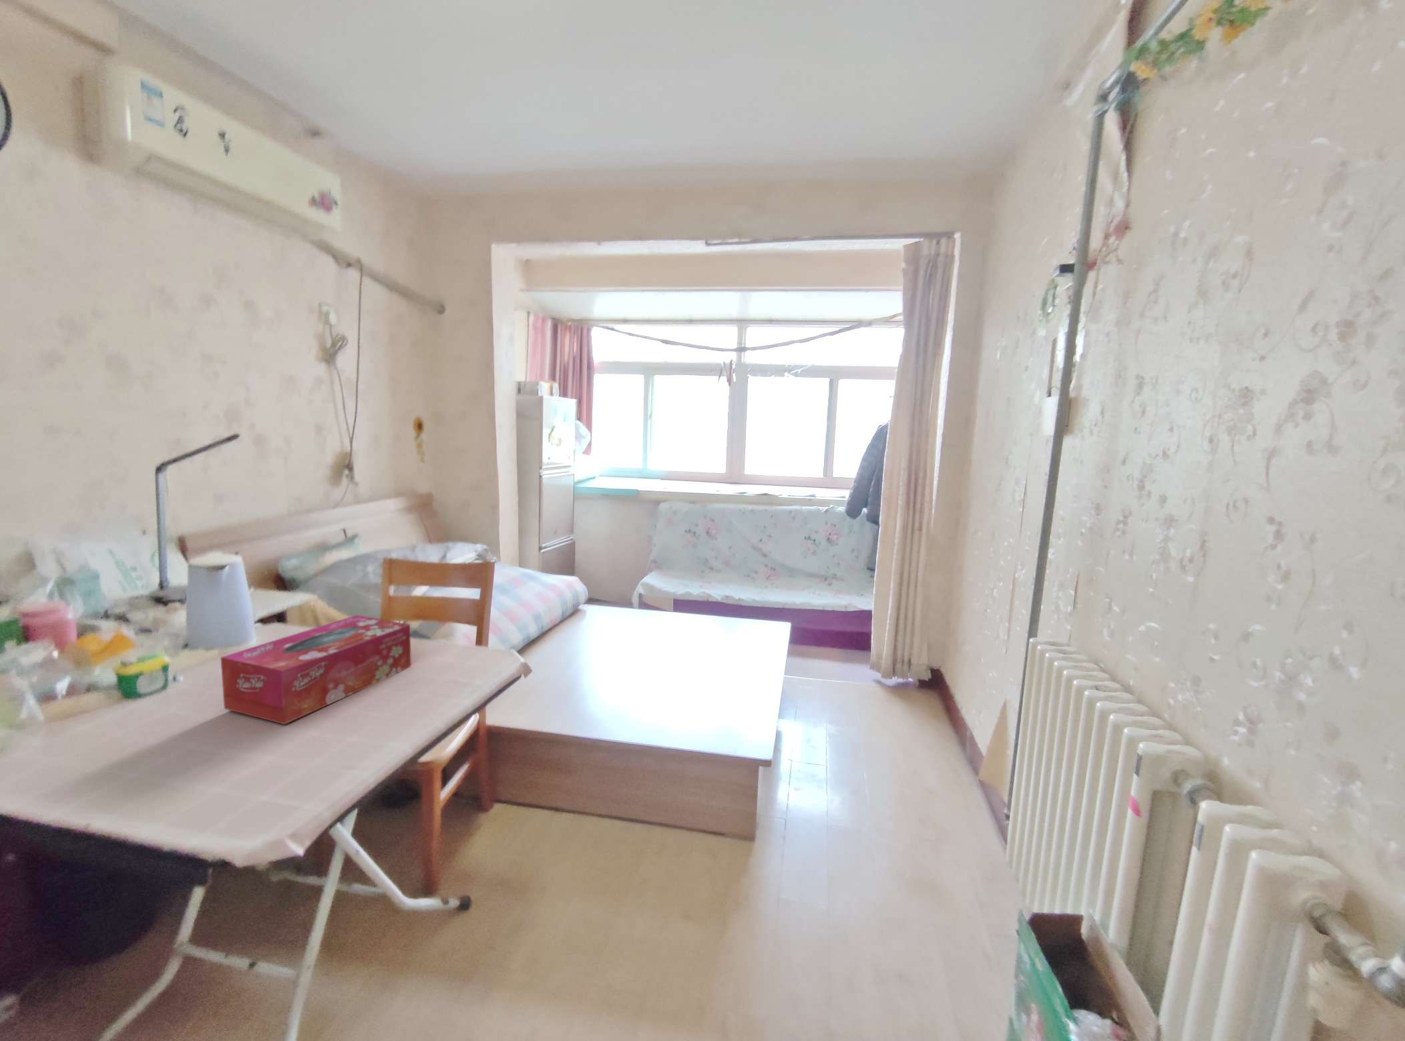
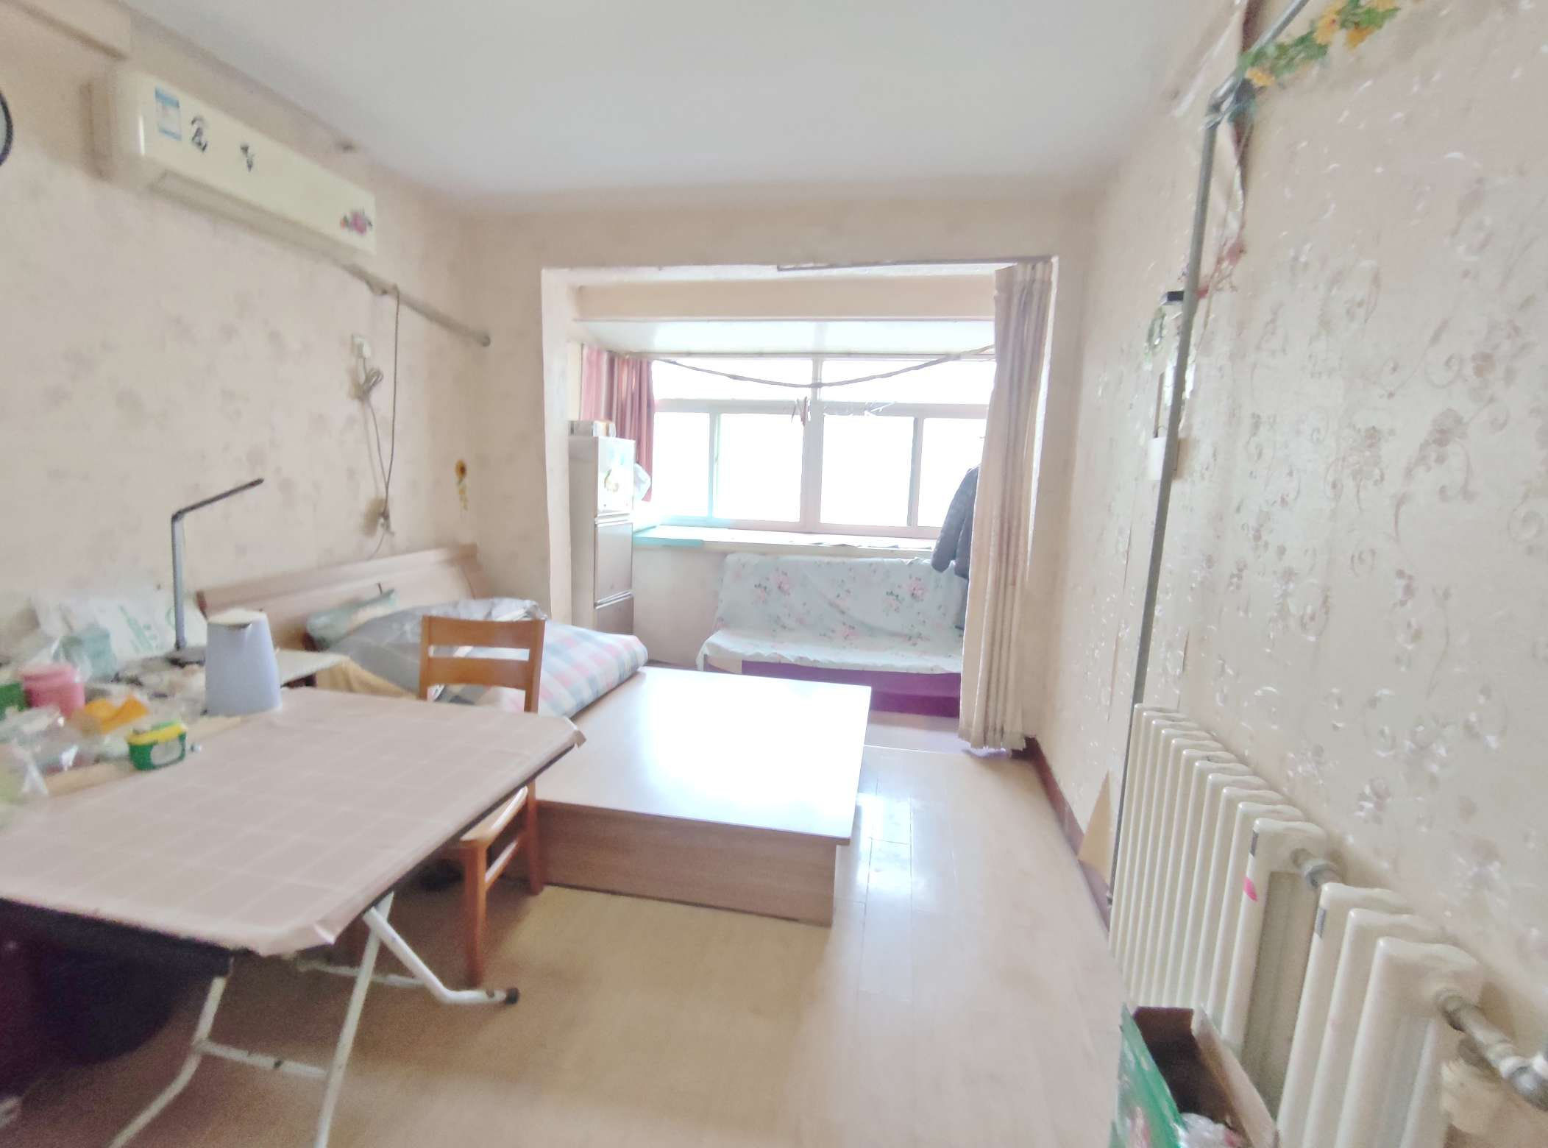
- tissue box (325, 663)
